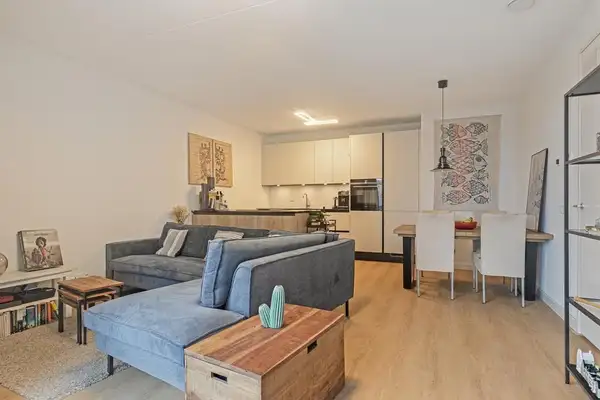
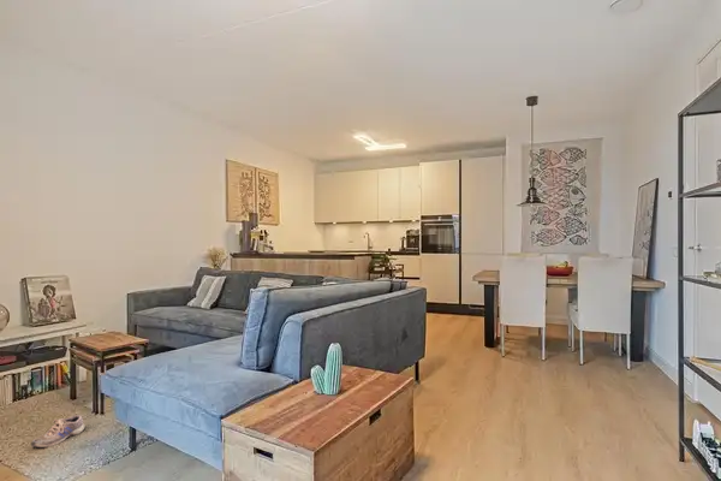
+ shoe (60, 429)
